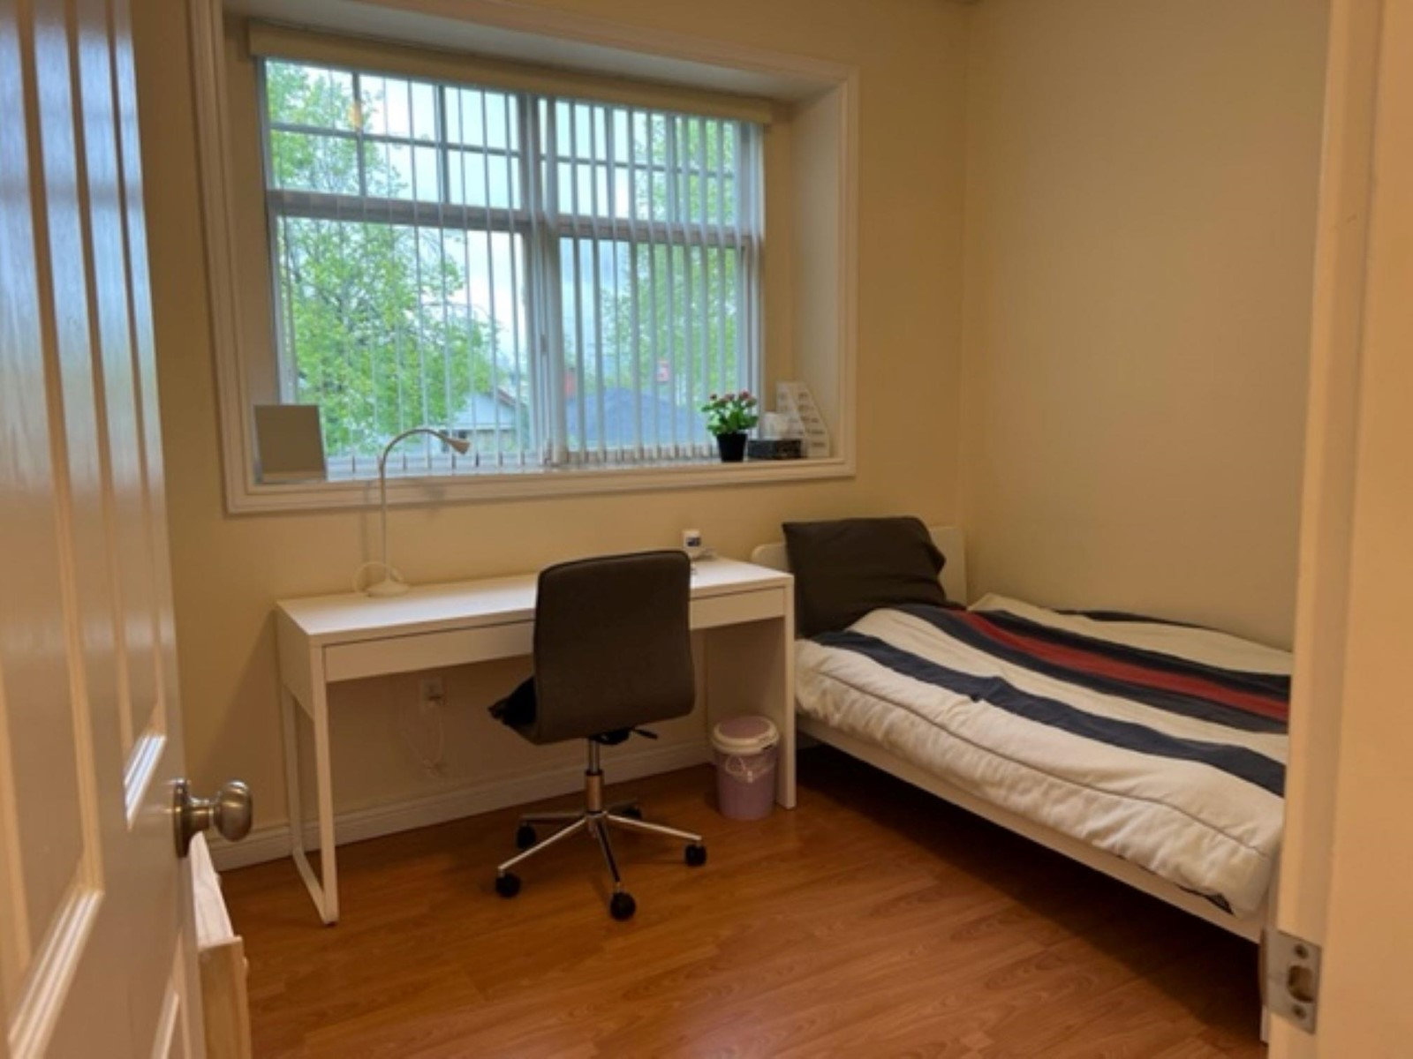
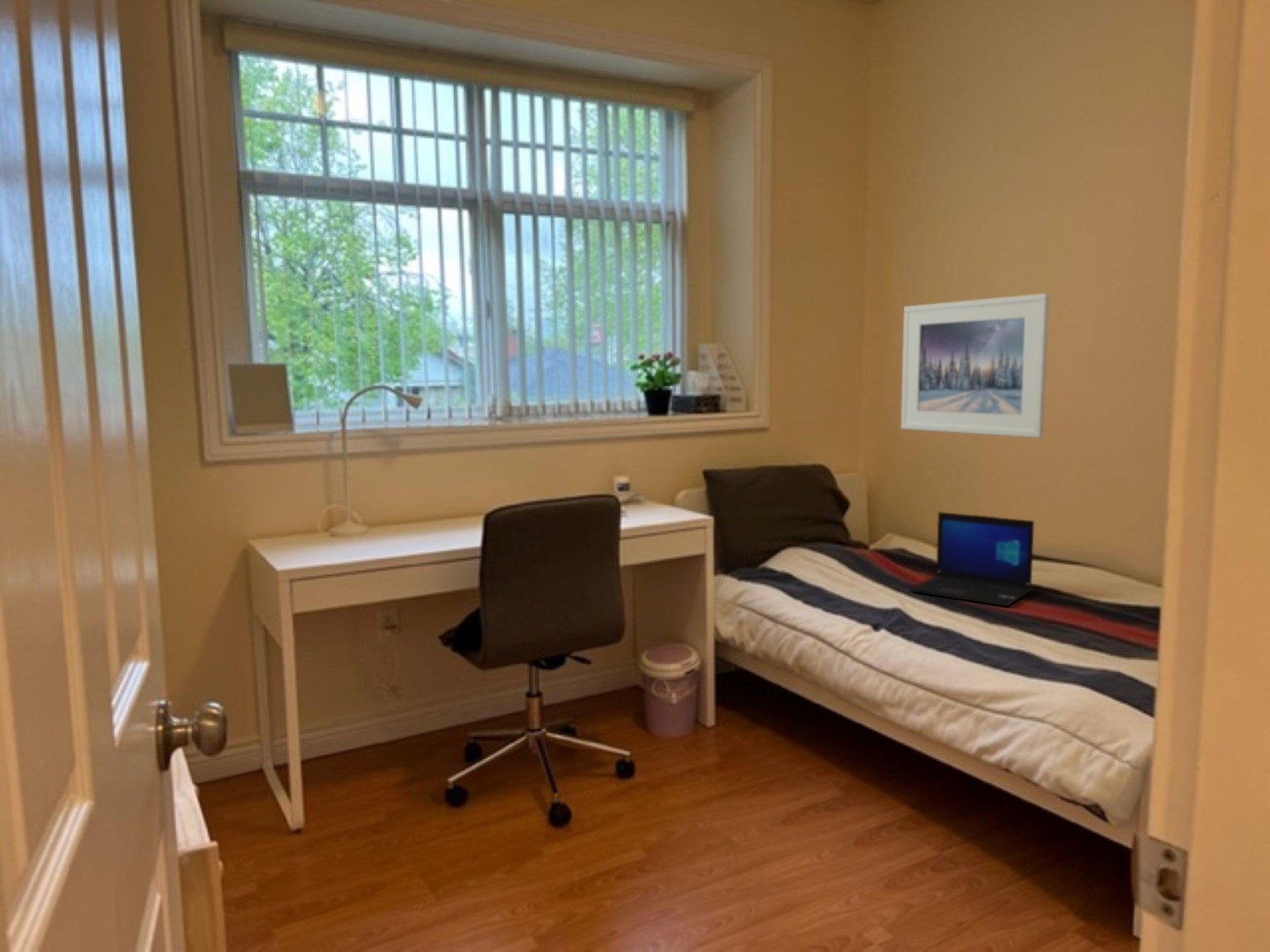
+ laptop (972, 556)
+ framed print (968, 367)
